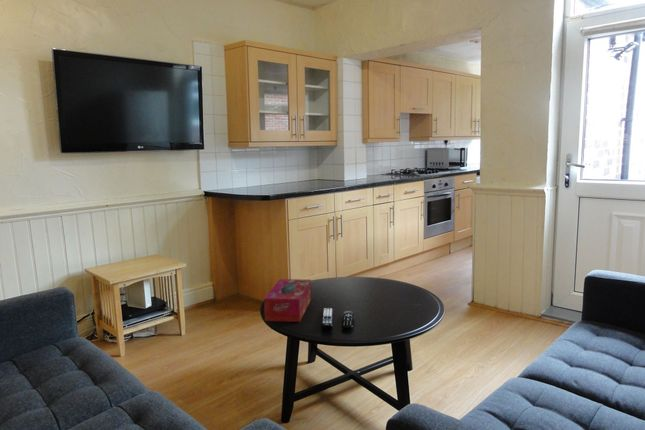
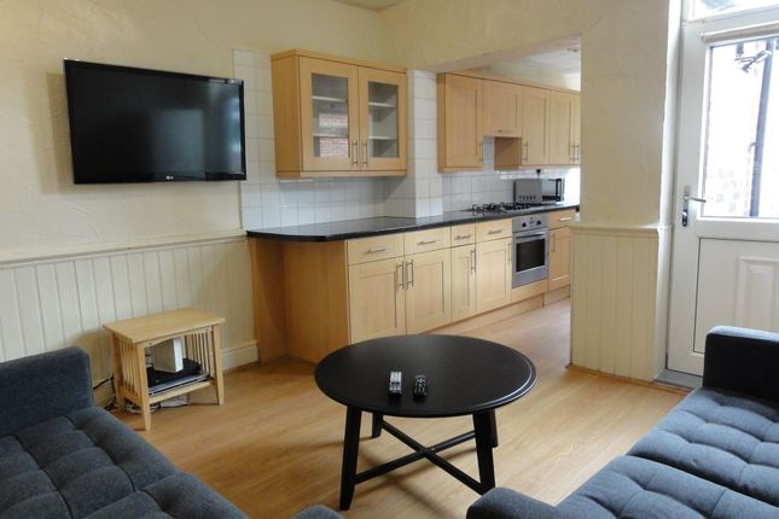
- tissue box (289, 299)
